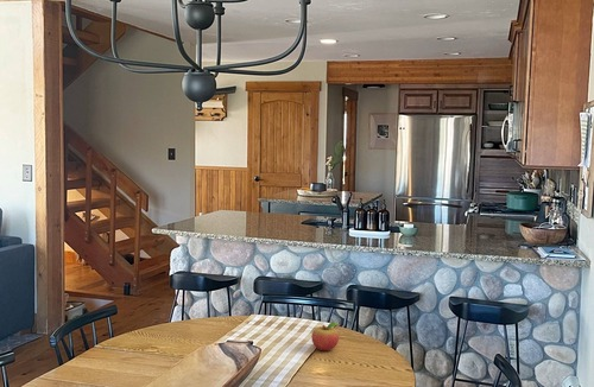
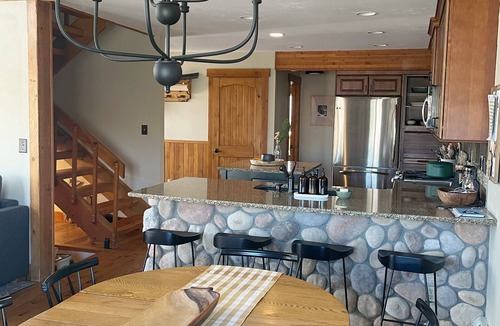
- fruit (324, 335)
